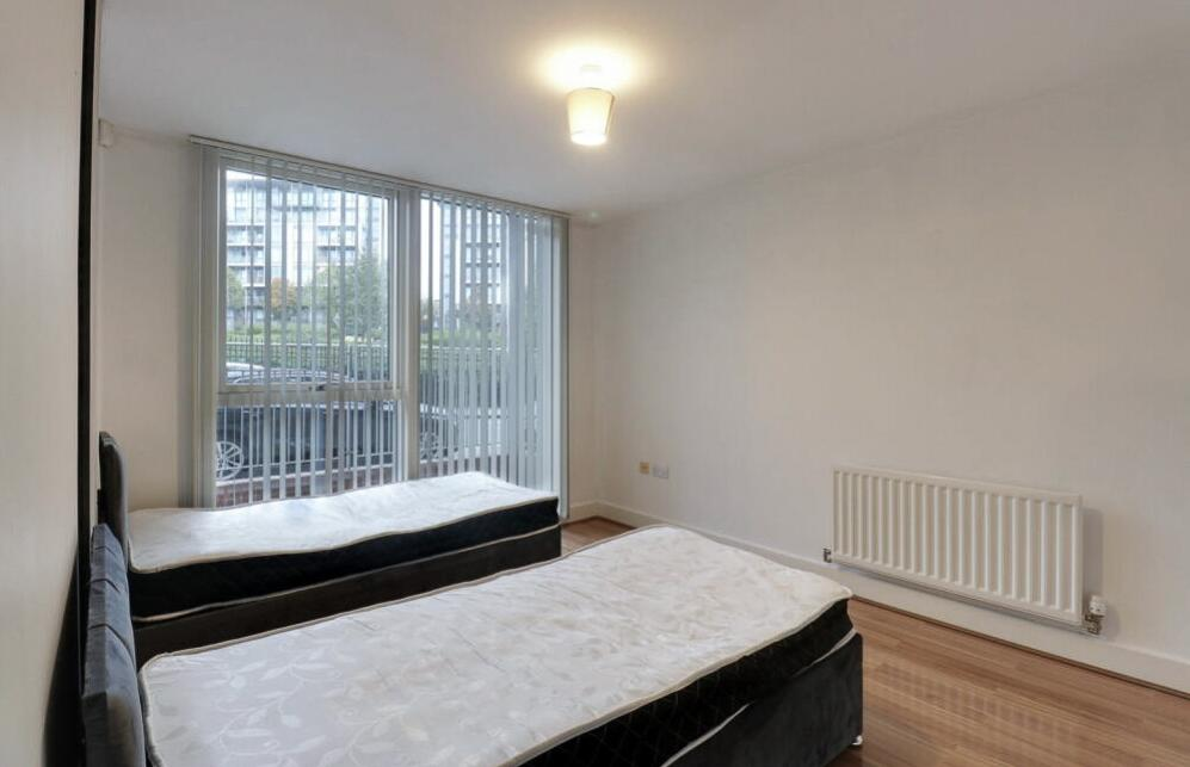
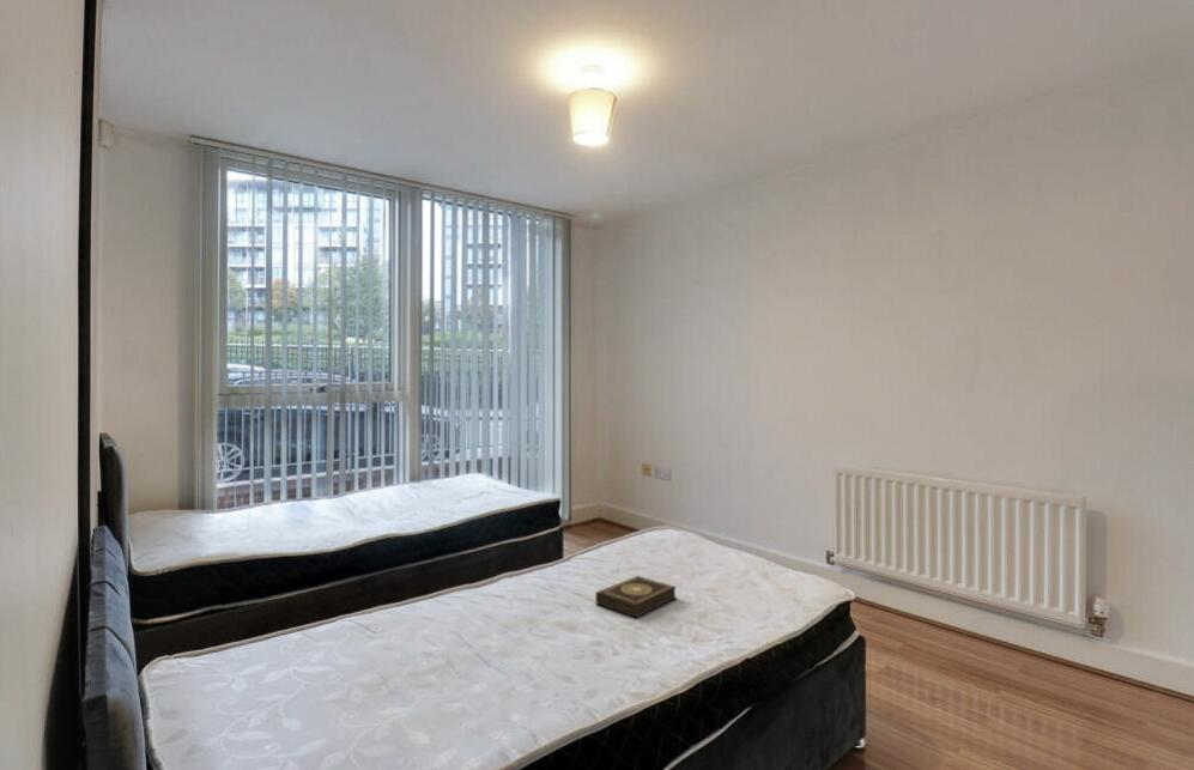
+ book (636, 594)
